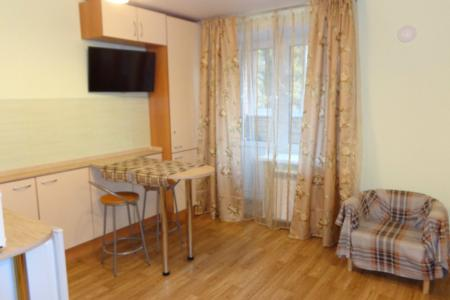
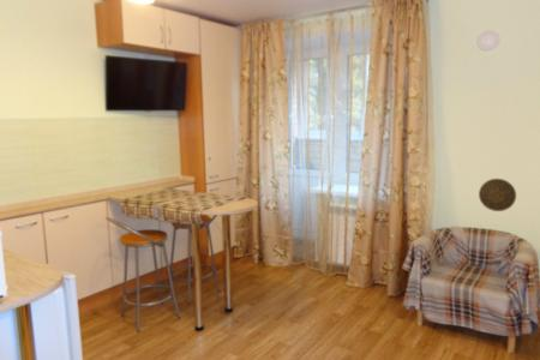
+ decorative plate (497, 194)
